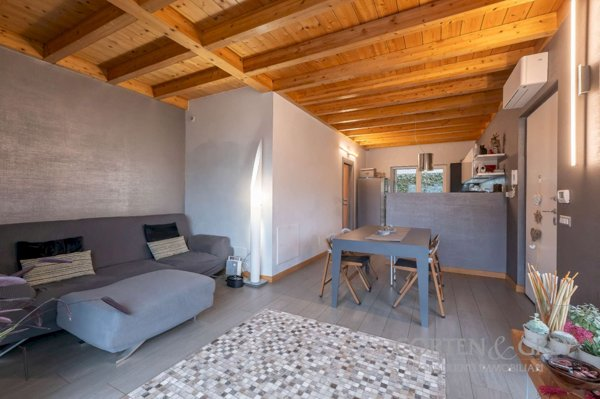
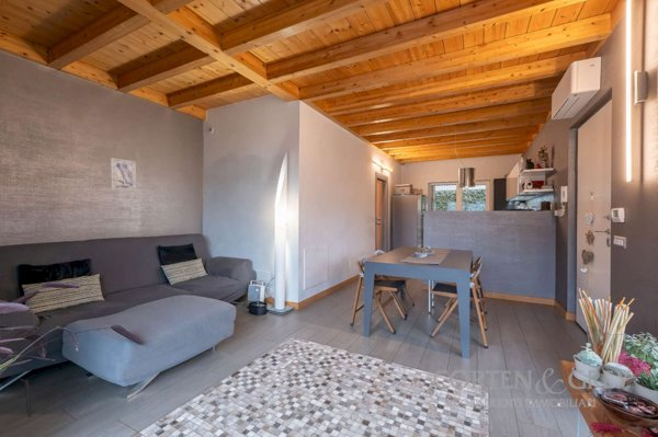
+ wall art (124, 175)
